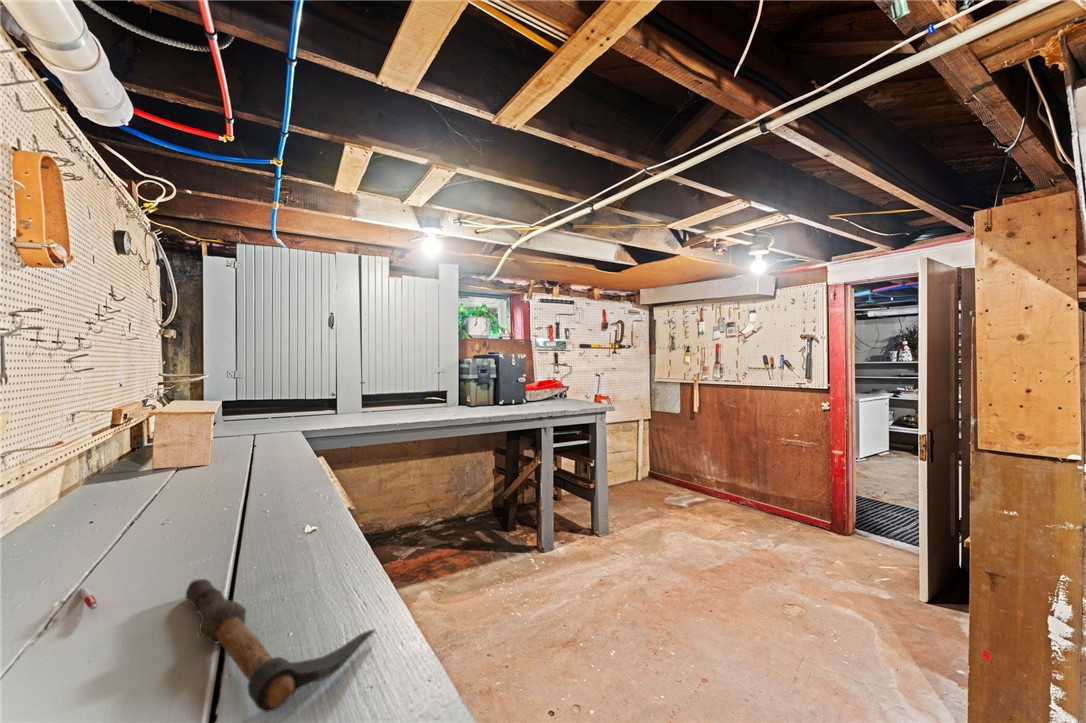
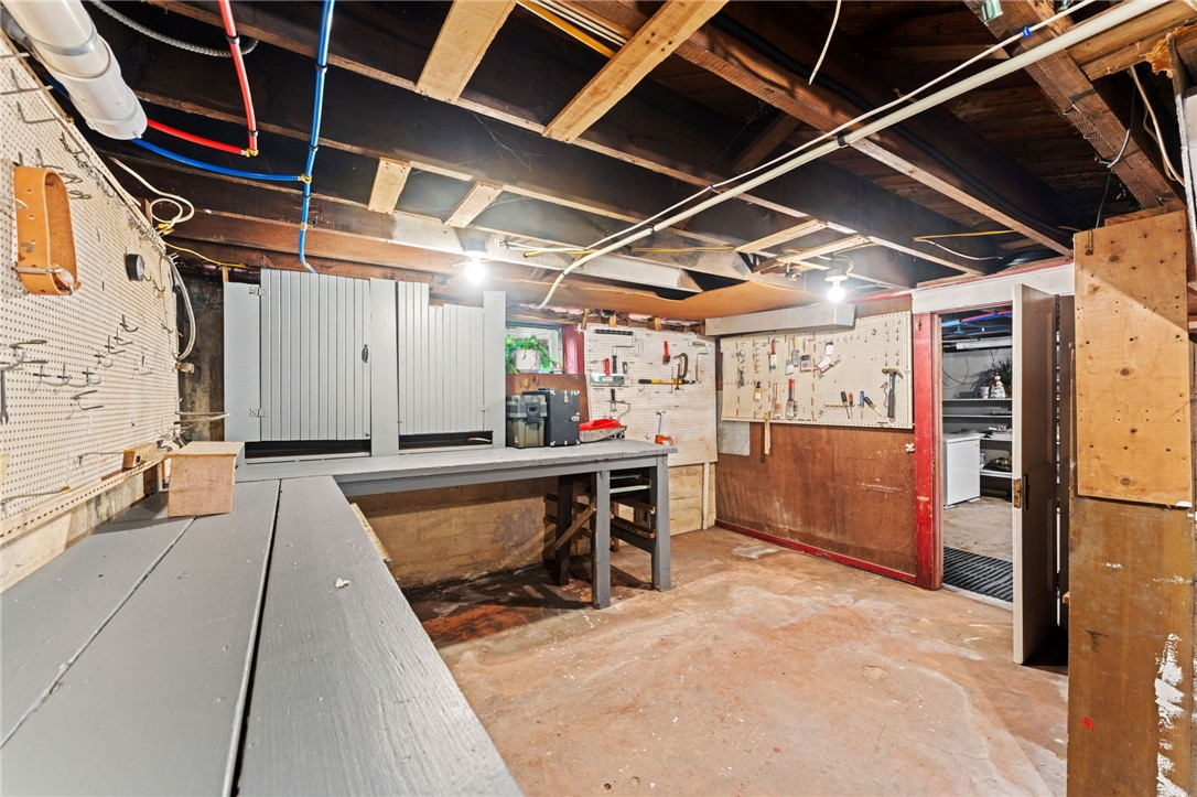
- claw hammer (245, 609)
- pen (87, 595)
